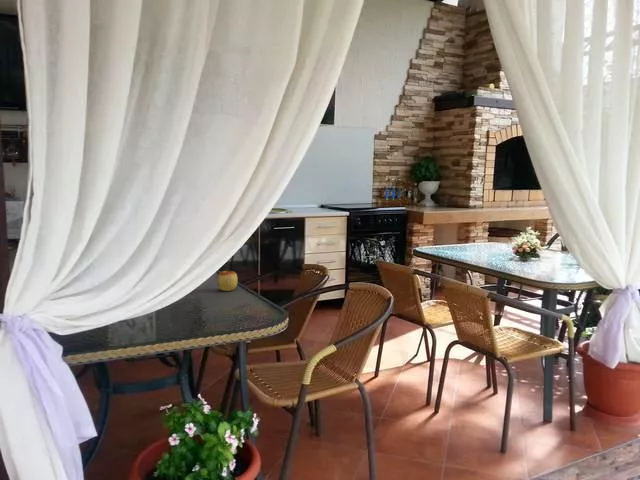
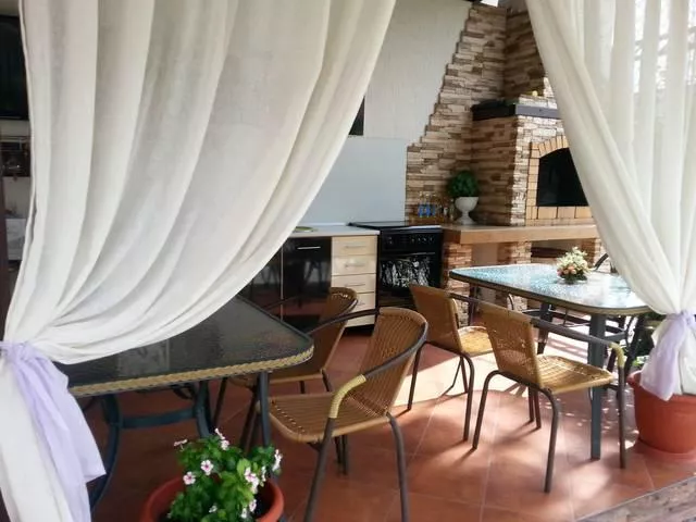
- apple (227, 279)
